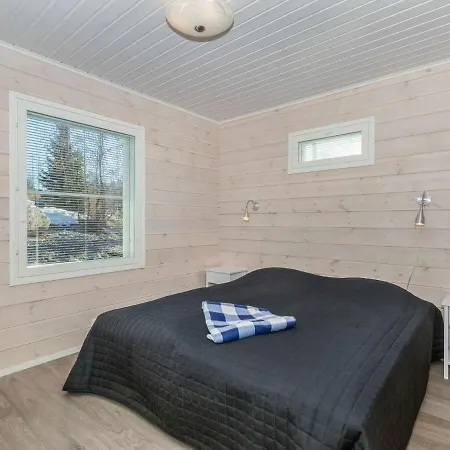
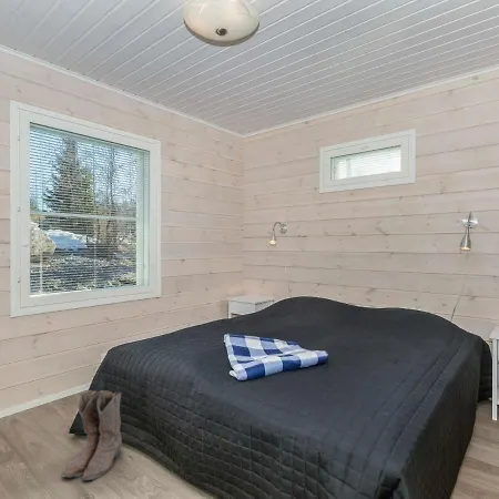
+ boots (94, 429)
